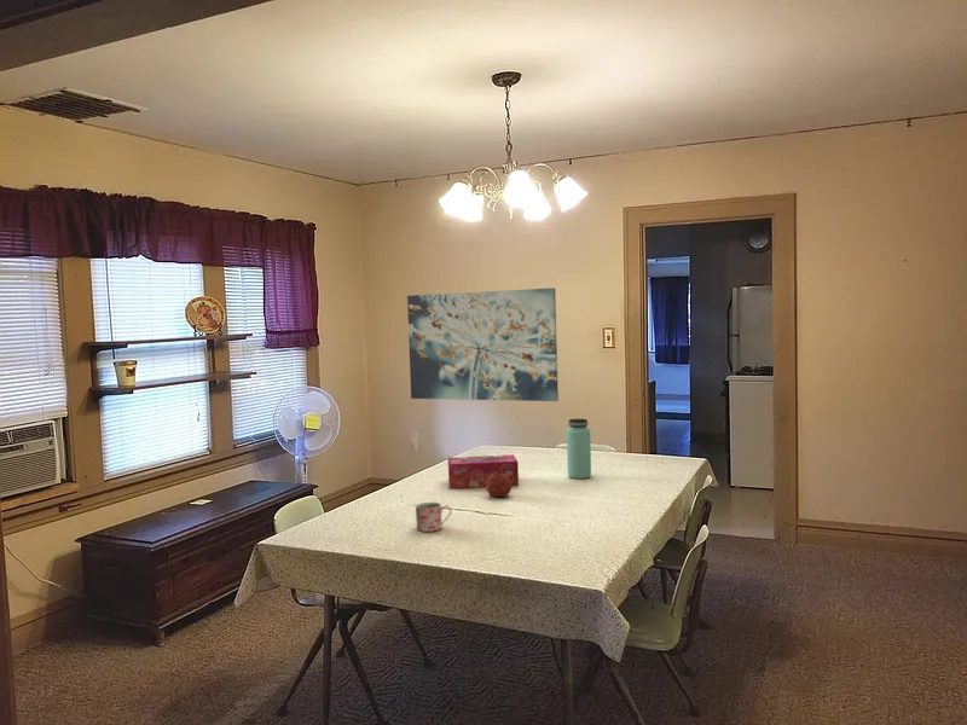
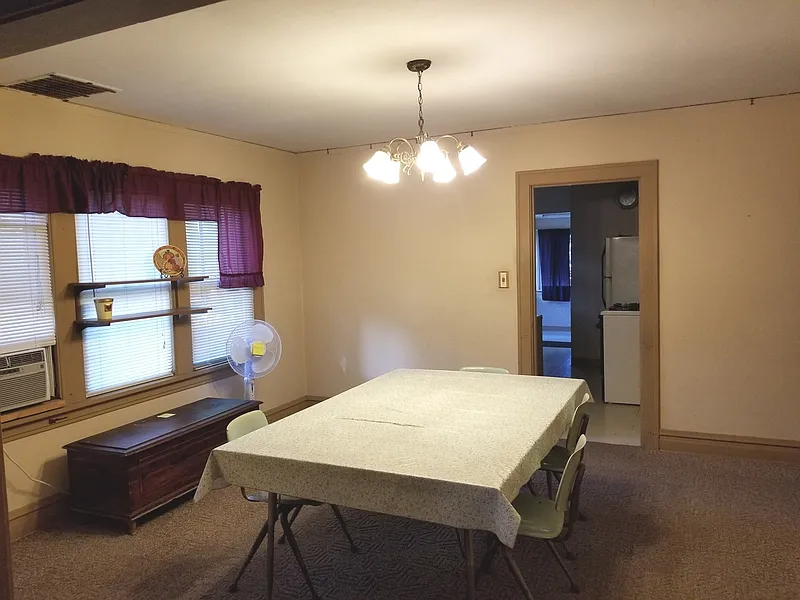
- mug (433, 516)
- fruit (498, 482)
- bottle (578, 447)
- wall art (479, 346)
- tissue box (482, 470)
